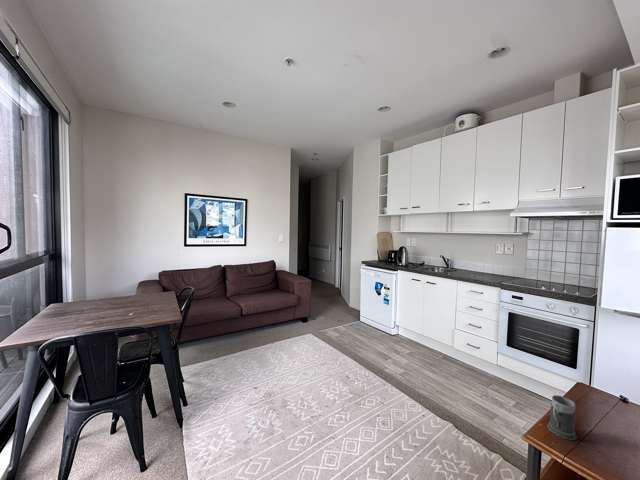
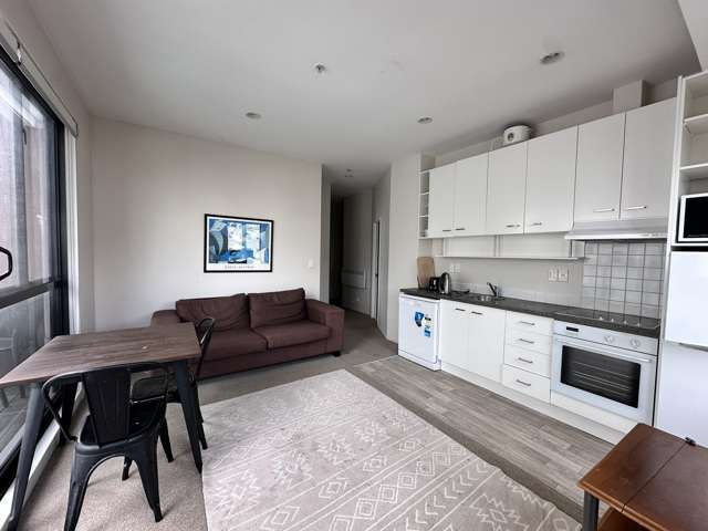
- mug (560, 416)
